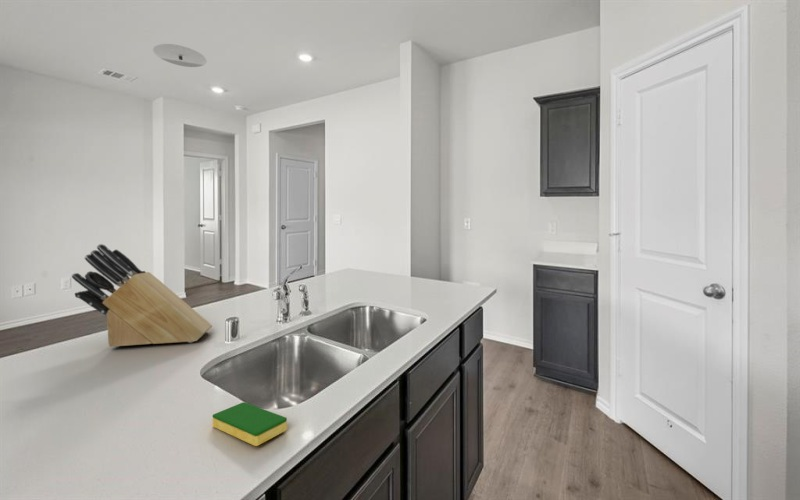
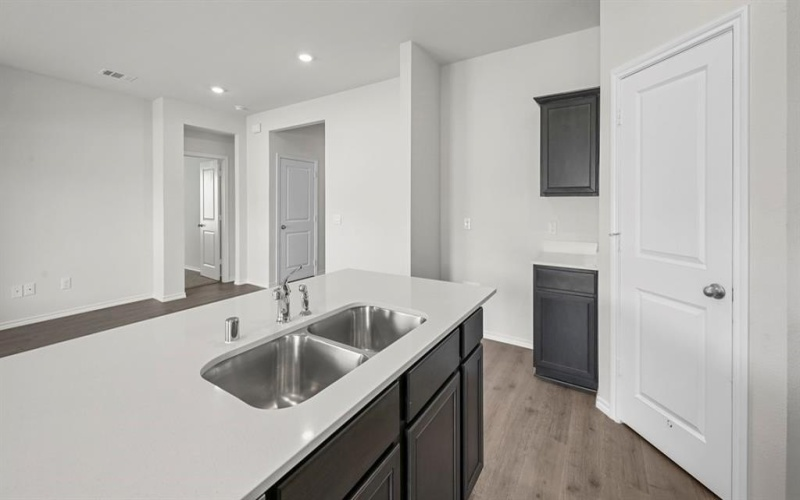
- ceiling light (180, 56)
- dish sponge (249, 422)
- knife block (146, 292)
